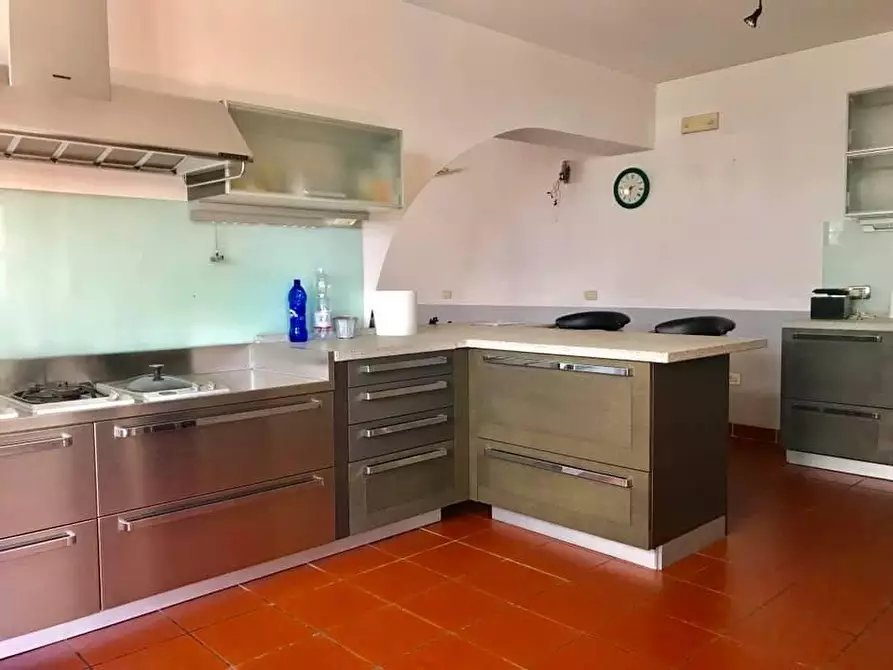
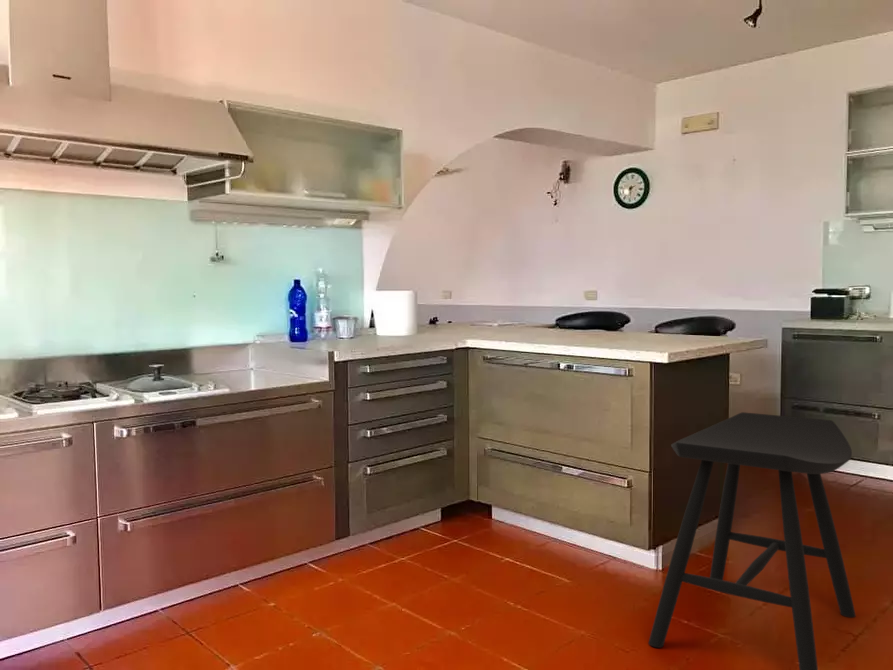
+ stool (758, 536)
